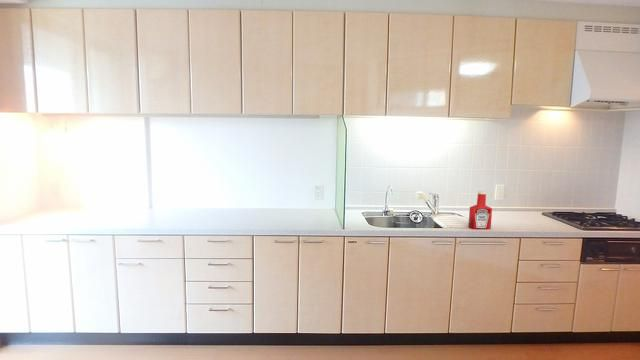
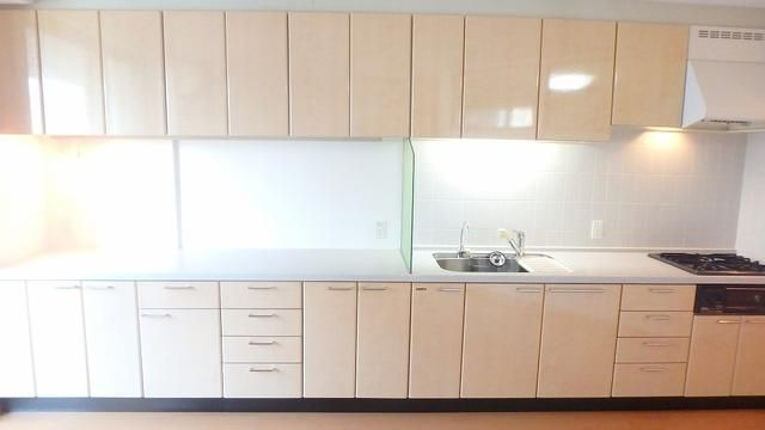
- soap bottle (480, 209)
